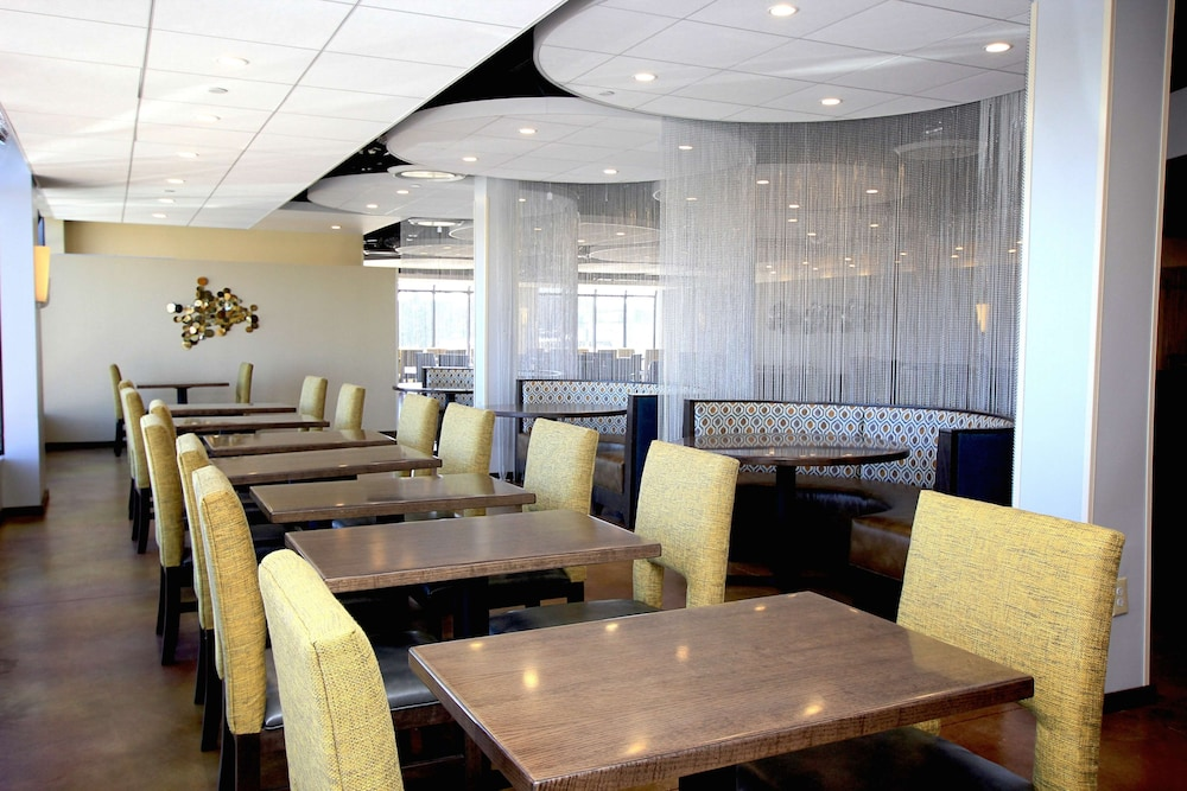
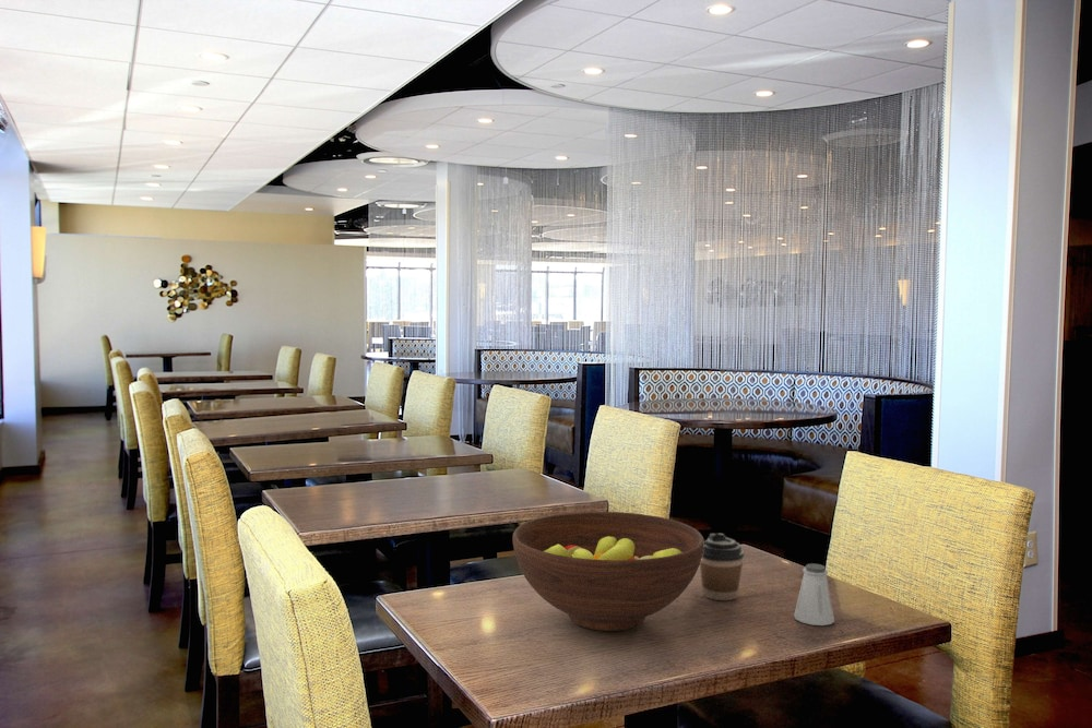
+ saltshaker (815, 592)
+ coffee cup (721, 565)
+ fruit bowl (607, 576)
